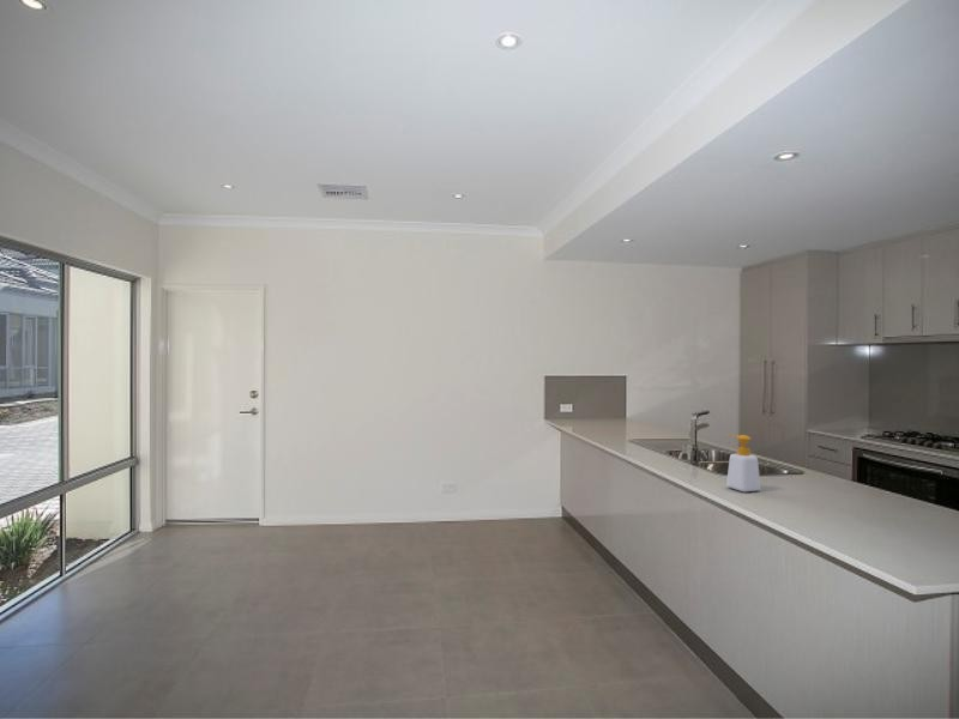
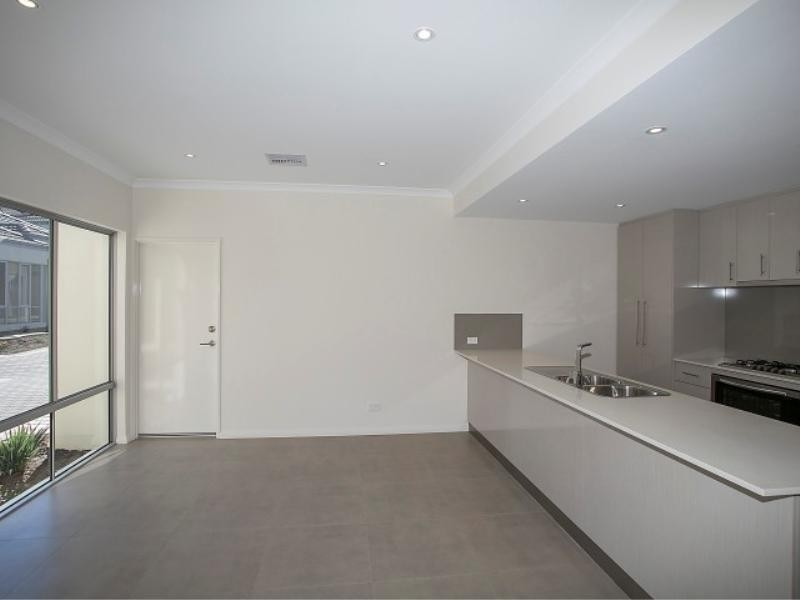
- soap bottle (738, 460)
